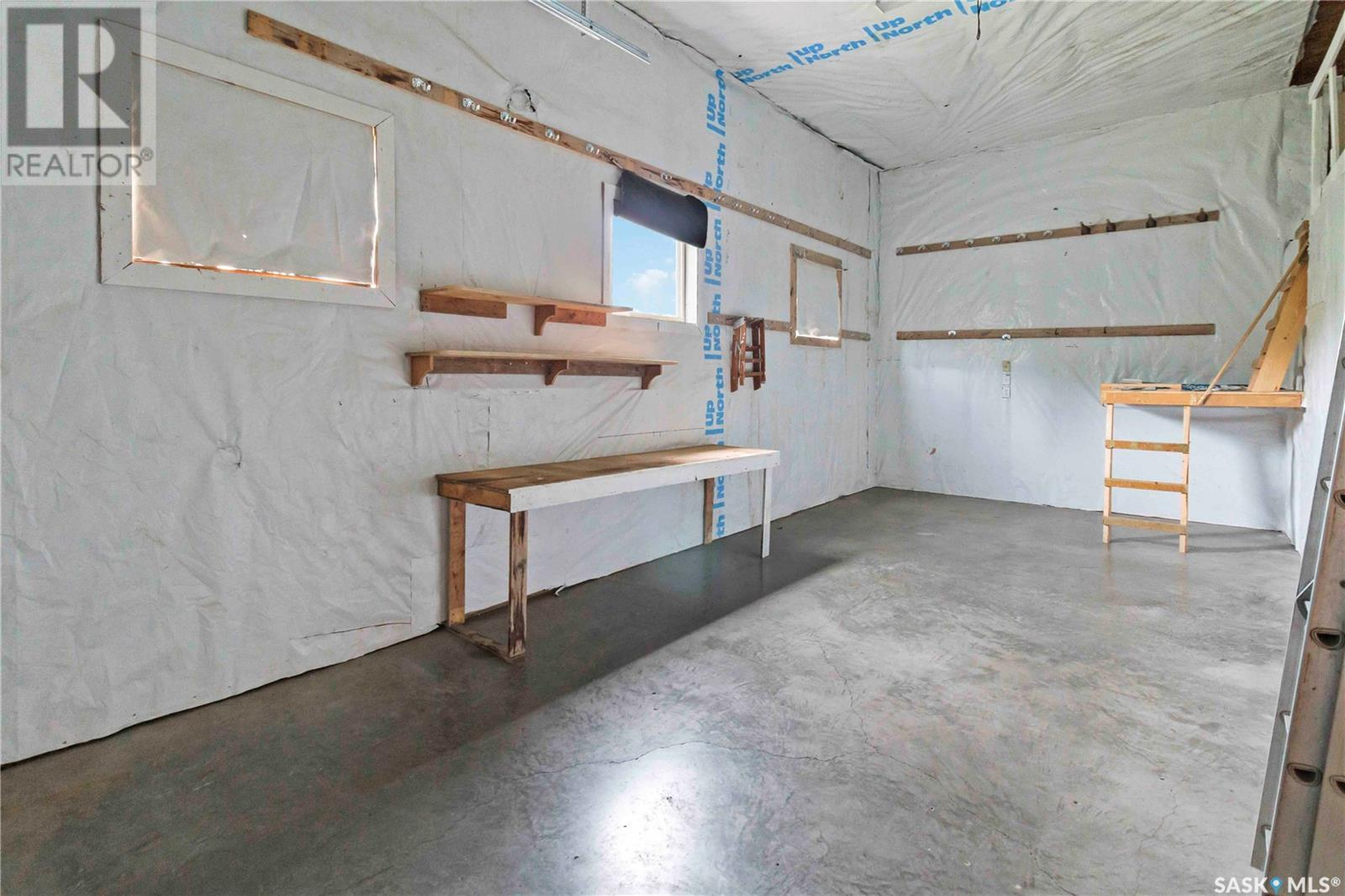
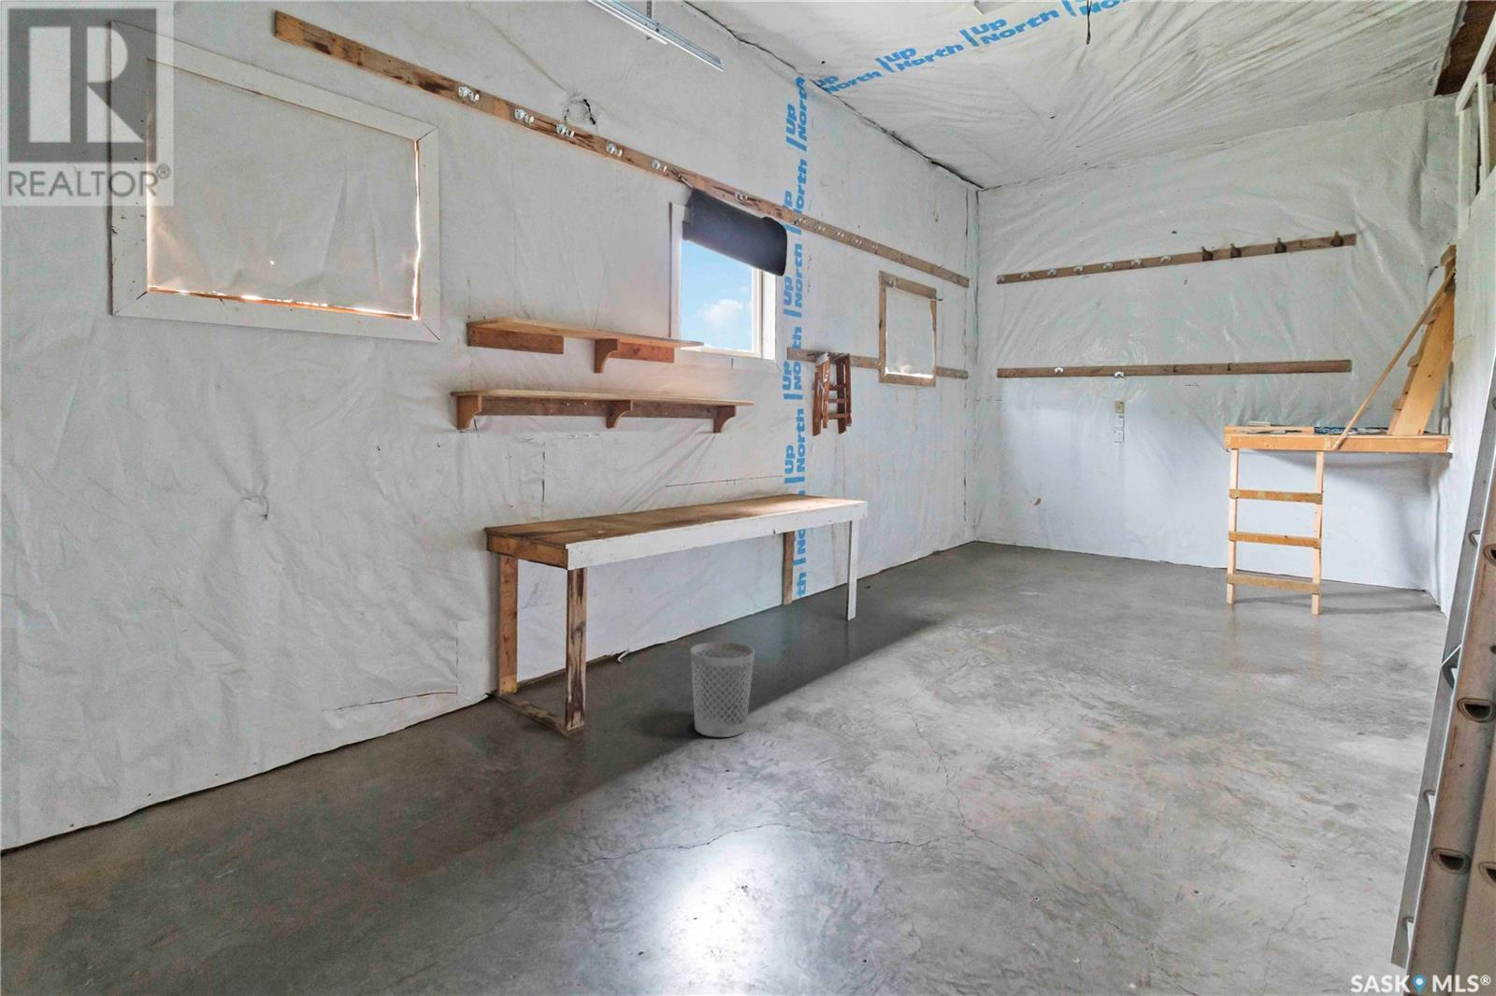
+ wastebasket (721, 688)
